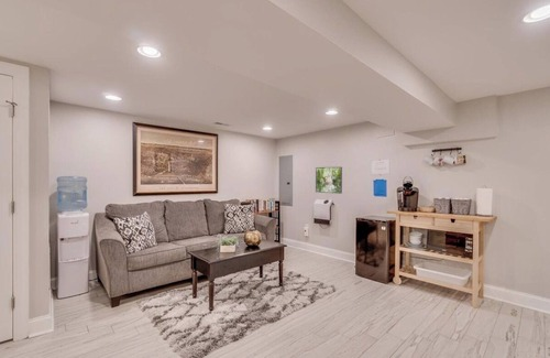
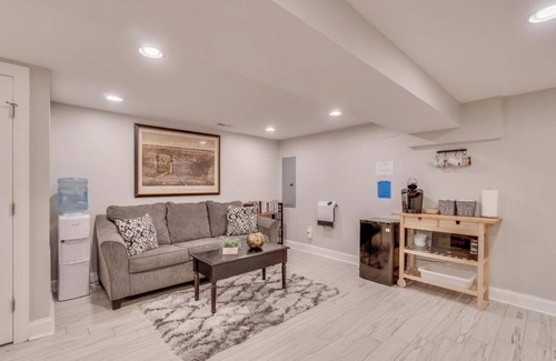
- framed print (328, 180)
